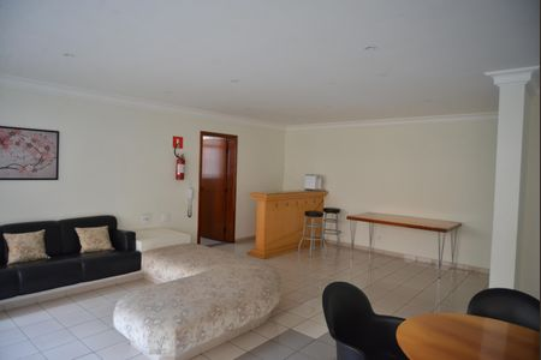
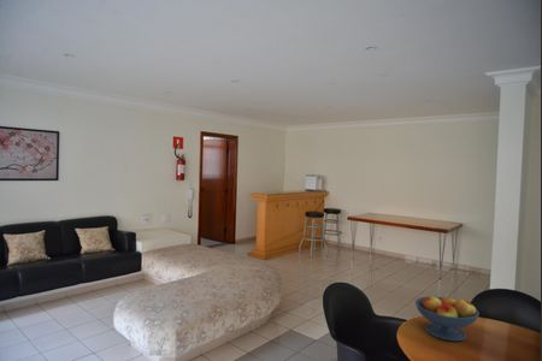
+ fruit bowl (446, 314)
